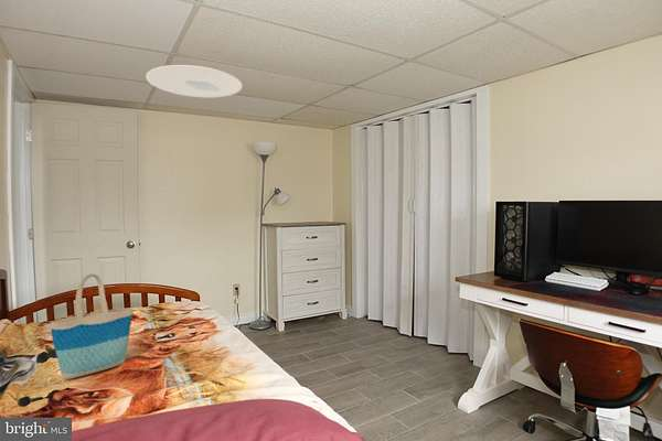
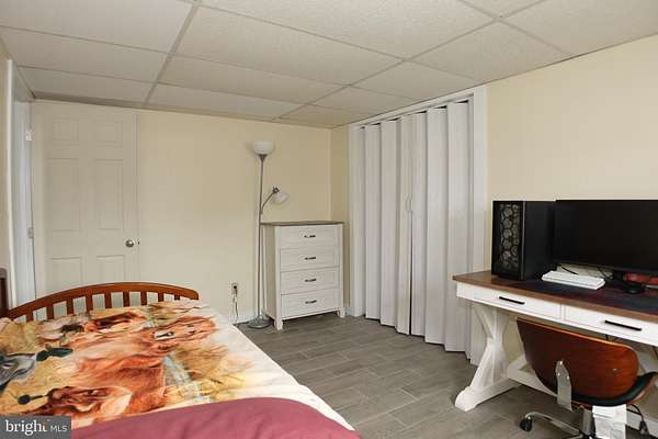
- ceiling light (195, 78)
- tote bag (95, 322)
